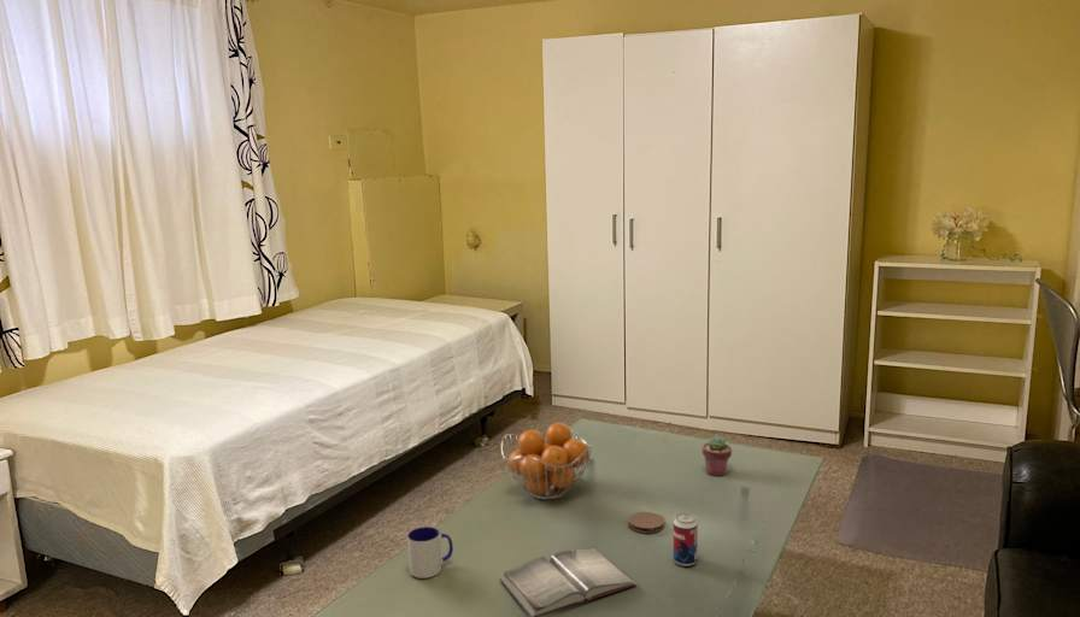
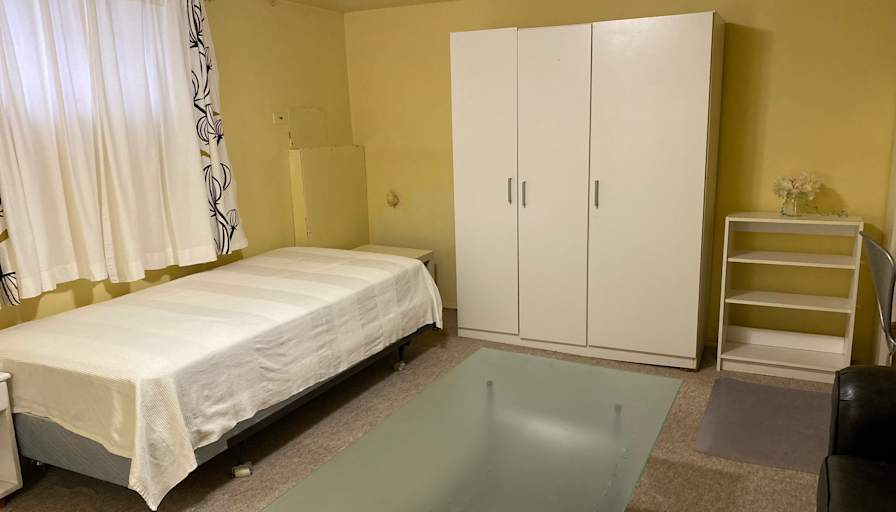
- fruit basket (546, 459)
- coaster (646, 522)
- hardback book (567, 576)
- beverage can (685, 539)
- mug (430, 550)
- potted succulent (716, 454)
